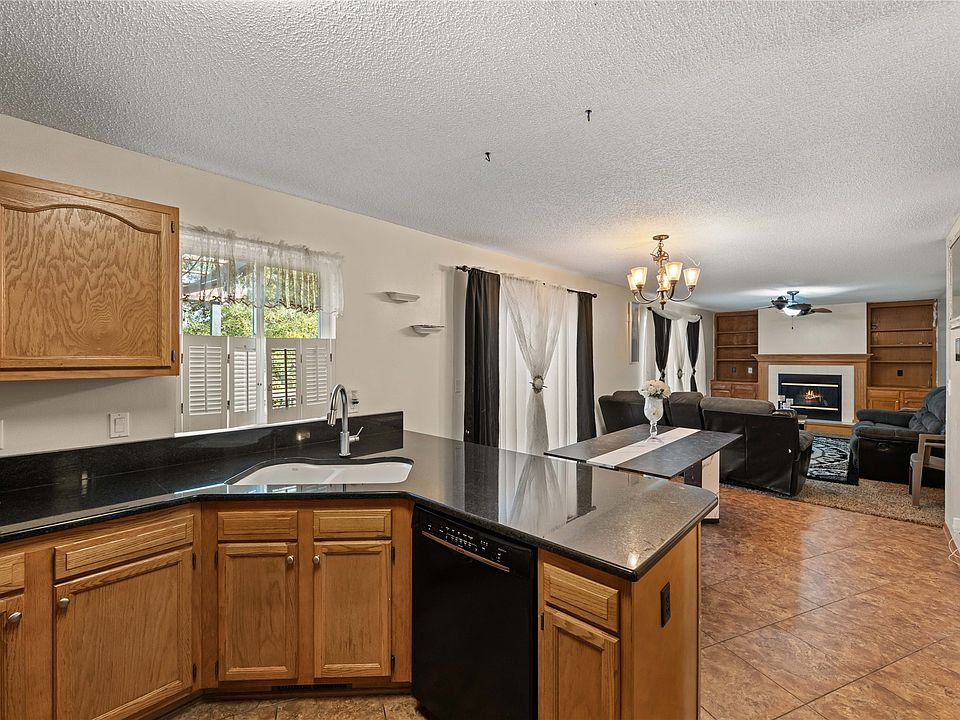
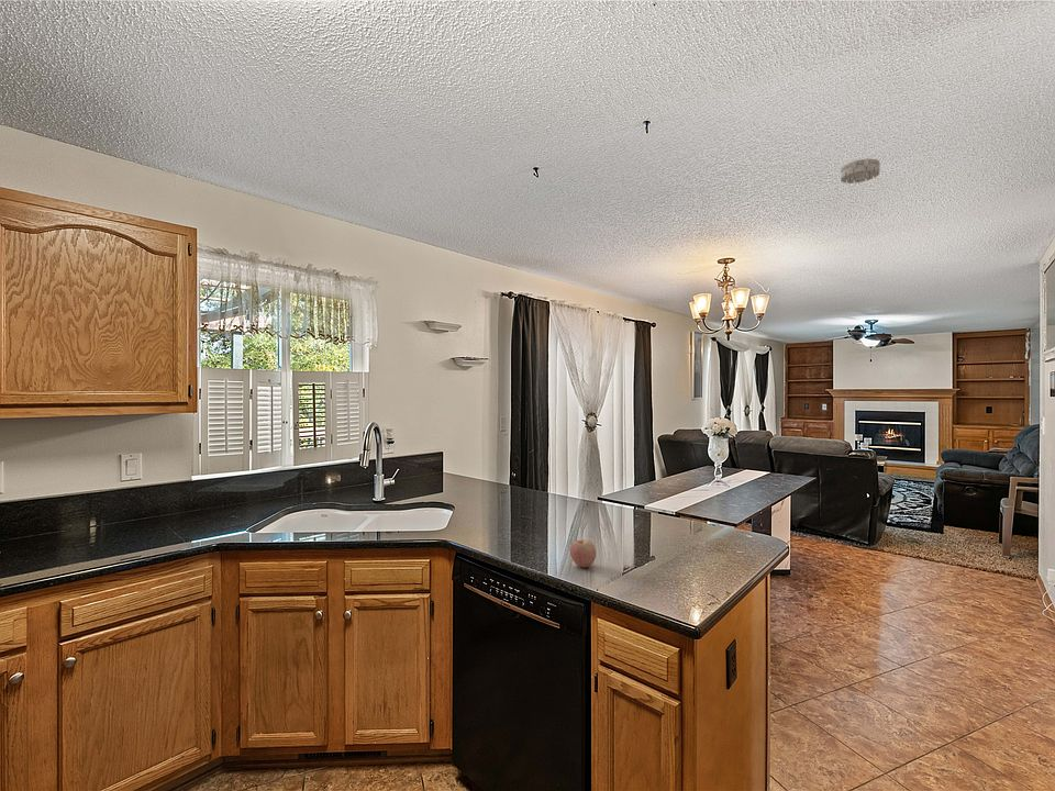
+ smoke detector (859, 170)
+ apple (582, 553)
